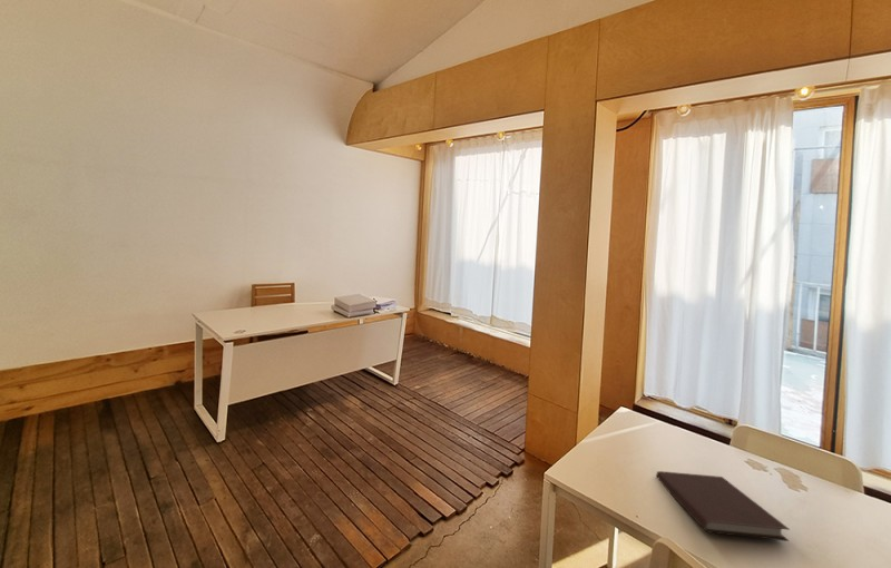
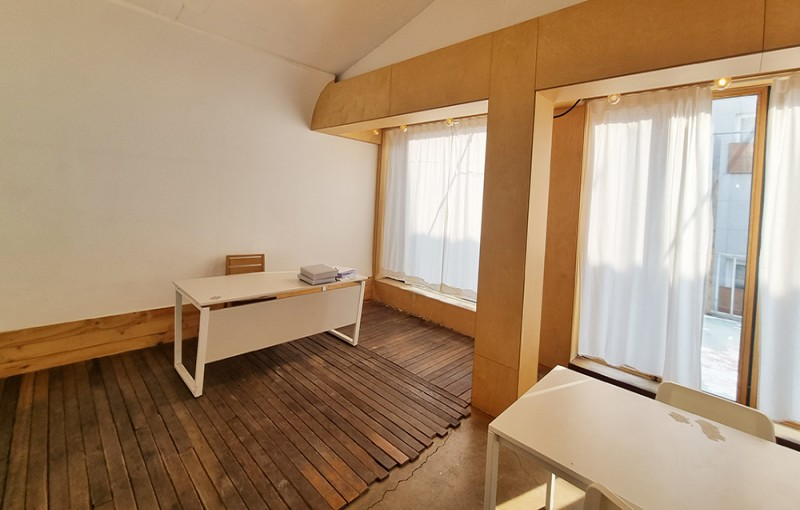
- notebook (714, 501)
